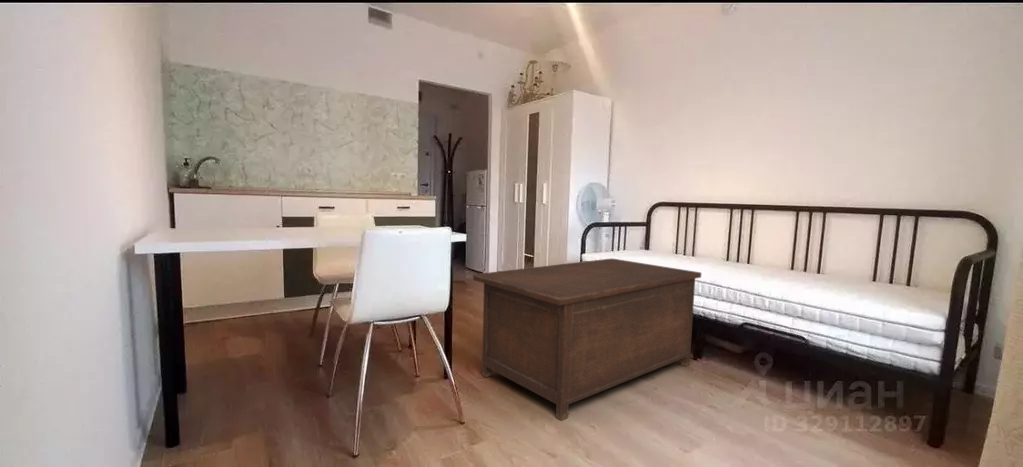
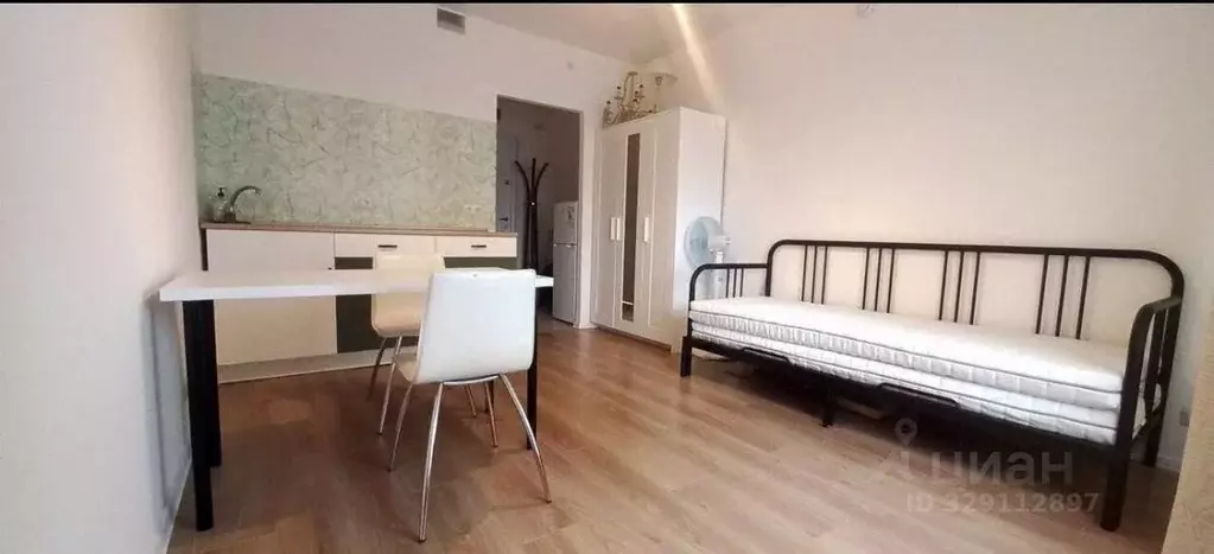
- cabinet (590, 321)
